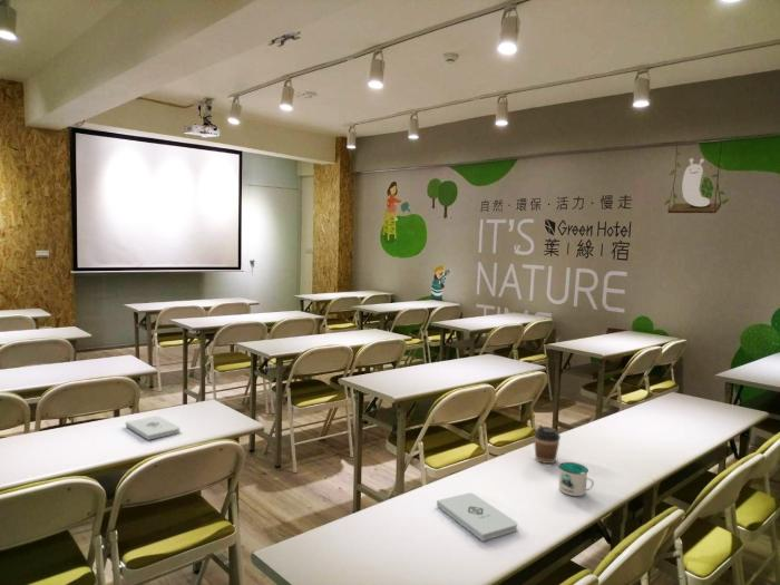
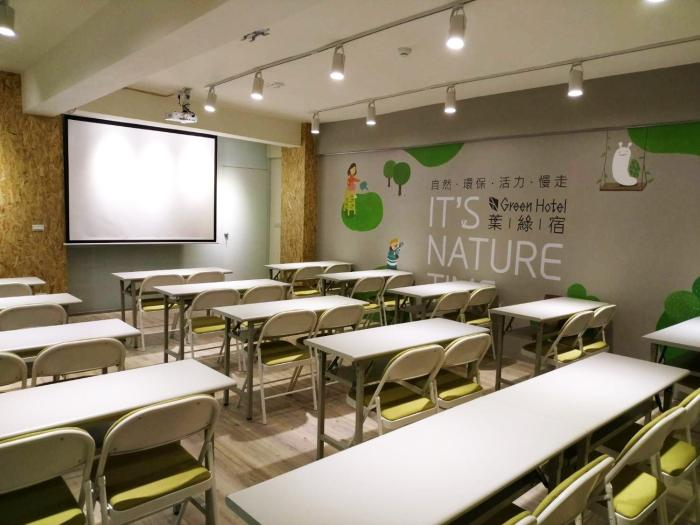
- coffee cup (546, 442)
- notepad (153, 427)
- notepad (476, 514)
- mug (576, 480)
